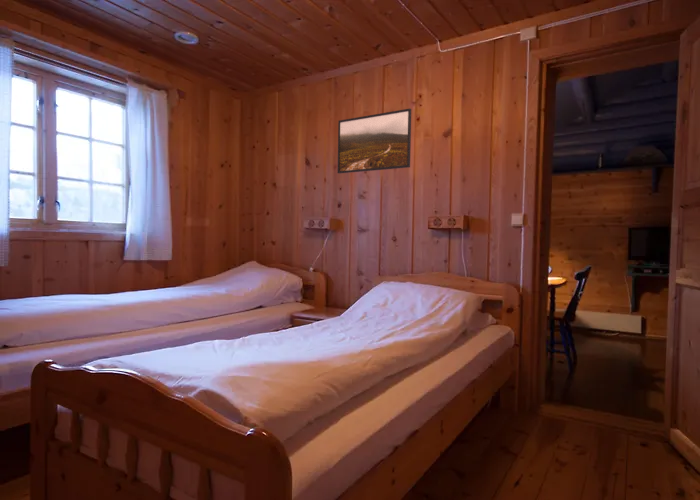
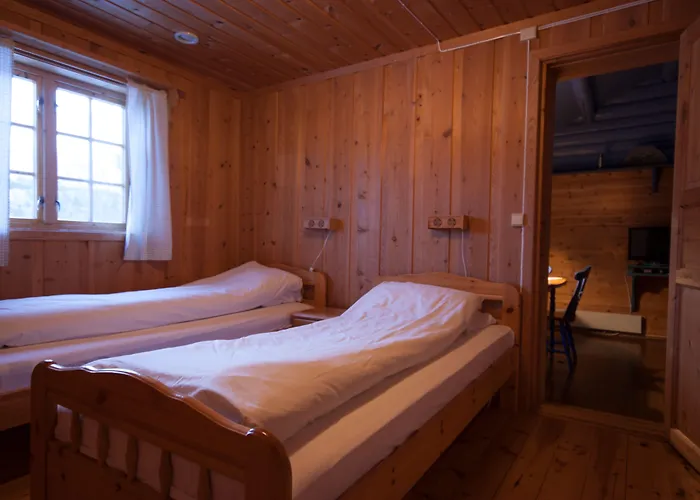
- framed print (372, 142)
